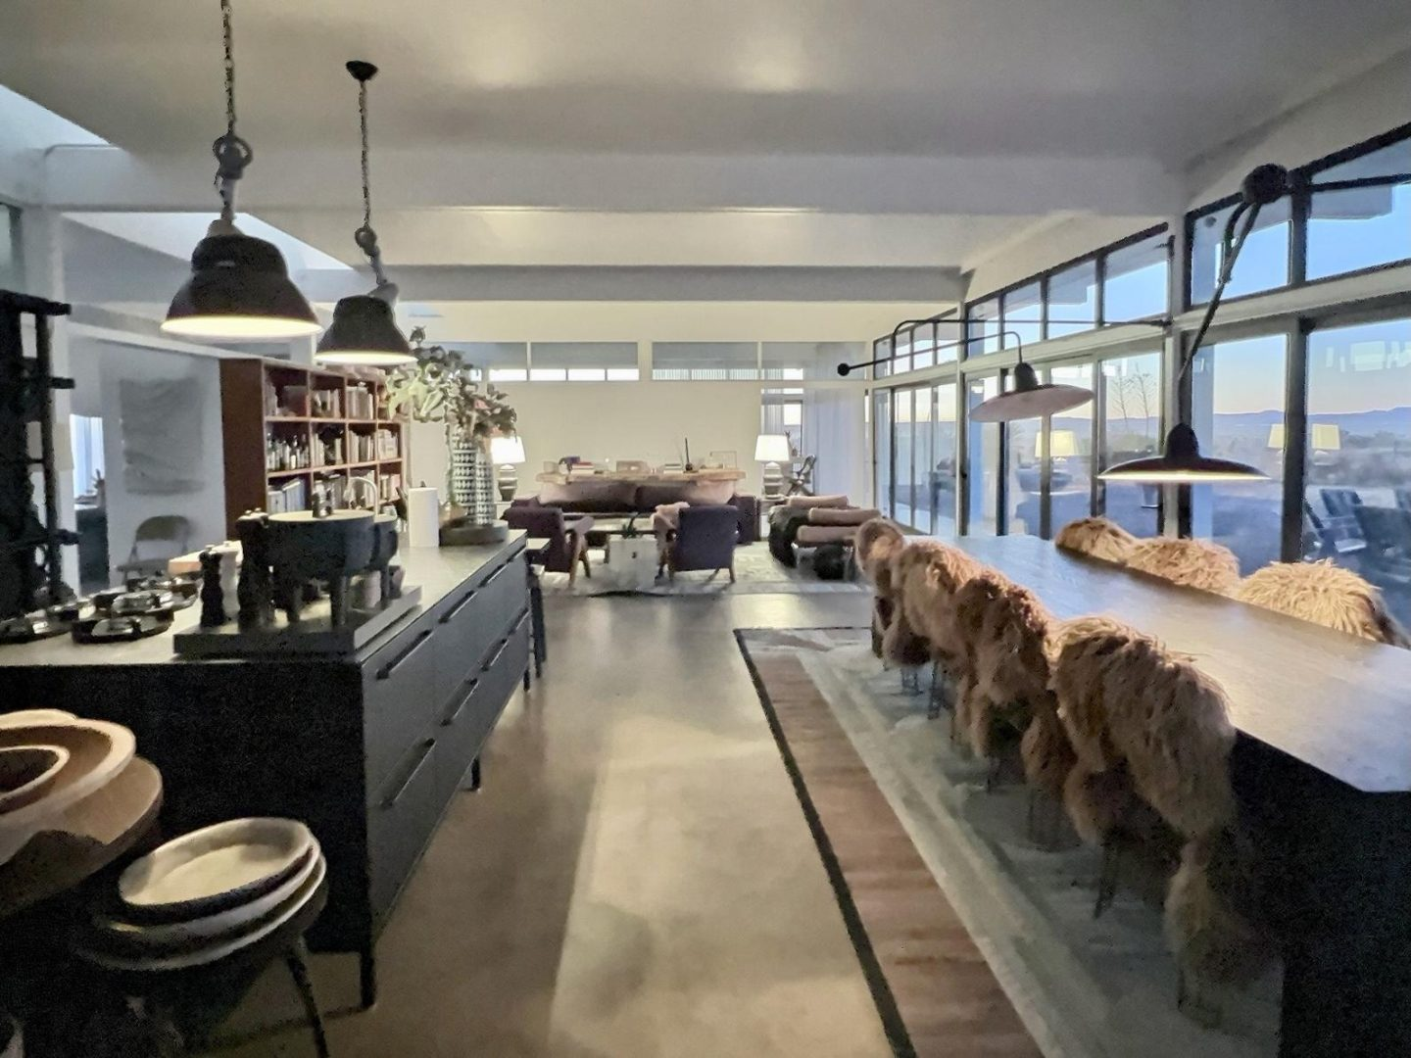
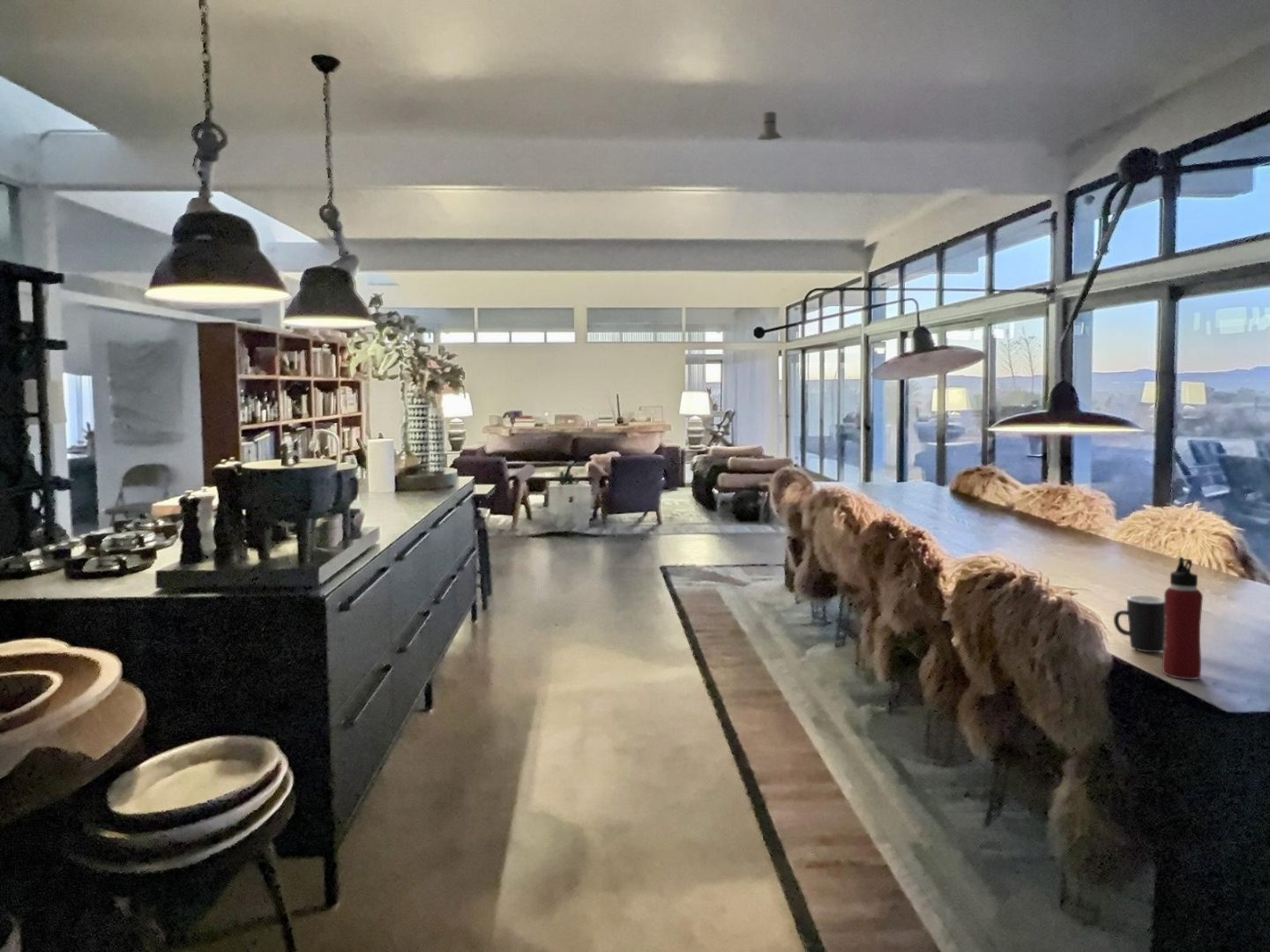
+ knight helmet (769, 129)
+ water bottle (1183, 616)
+ mug (1140, 623)
